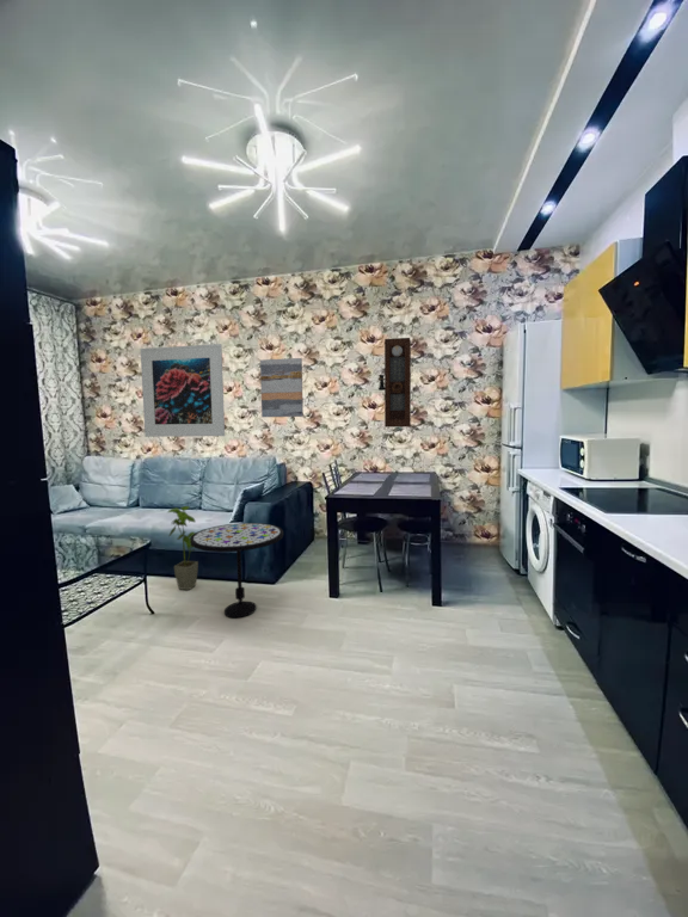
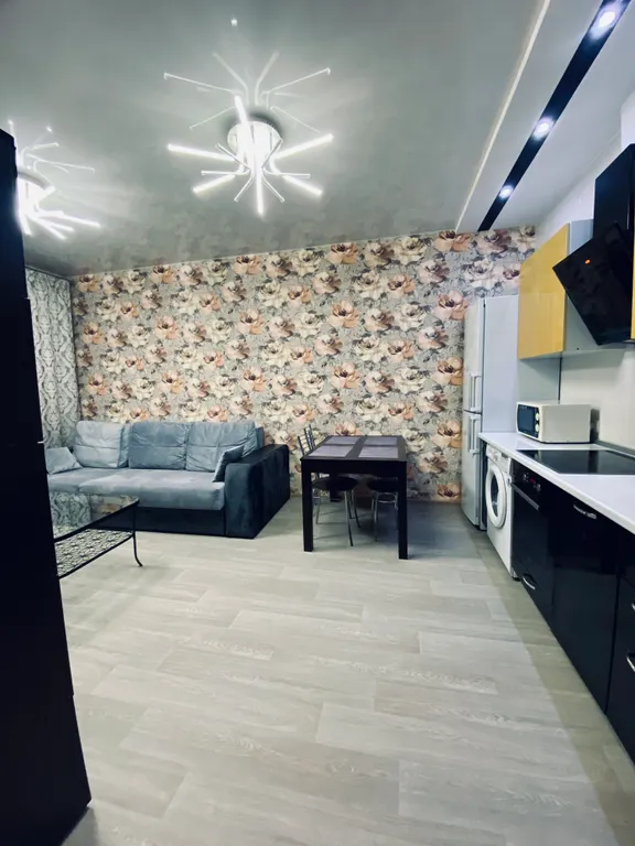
- house plant (189, 548)
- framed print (182, 392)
- side table (239, 572)
- wall art (281, 388)
- pendulum clock (393, 383)
